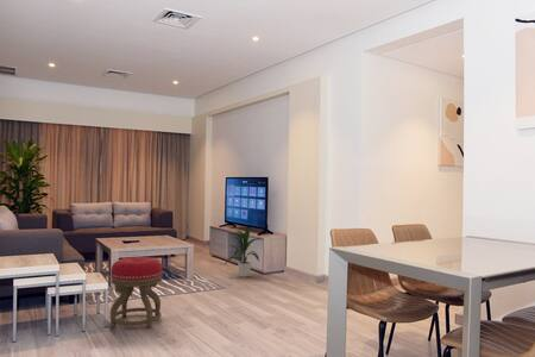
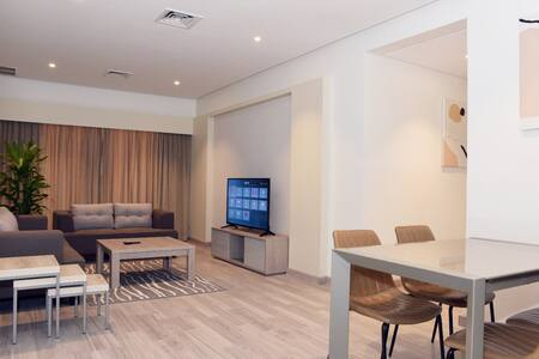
- stool (139, 290)
- indoor plant (243, 251)
